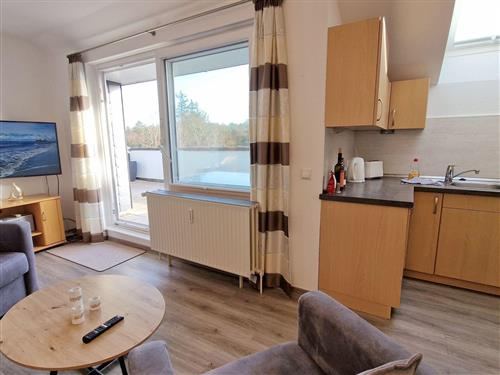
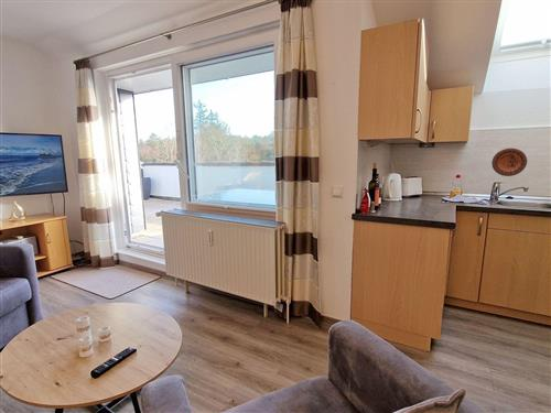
+ decorative plate (508, 162)
